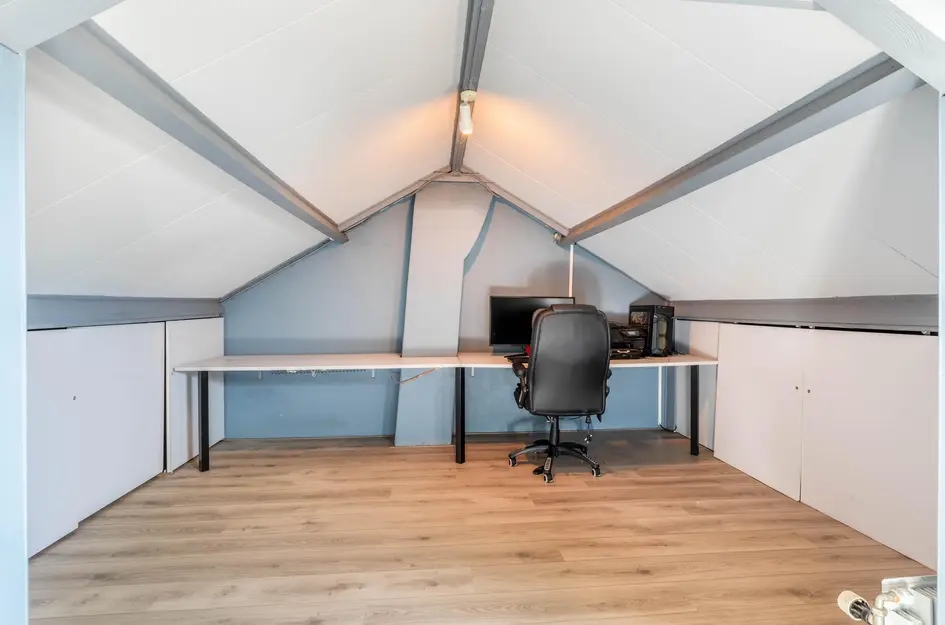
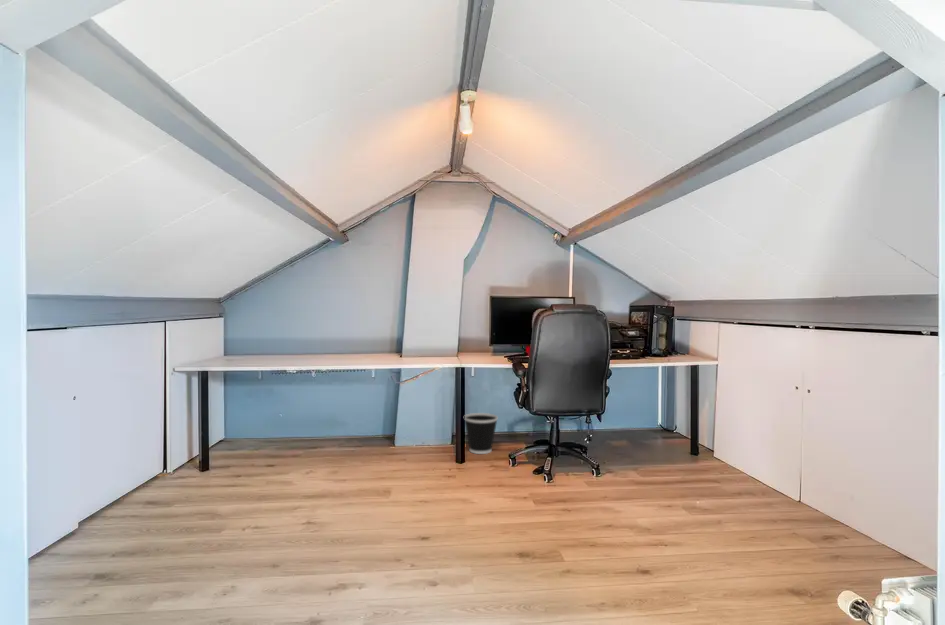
+ wastebasket (480, 433)
